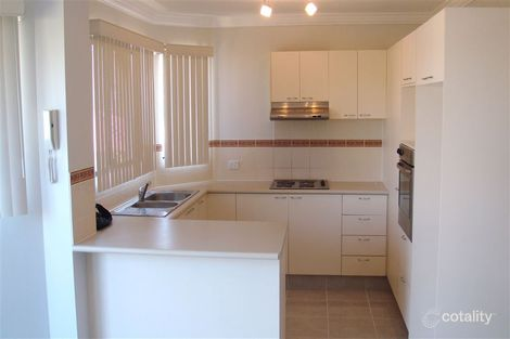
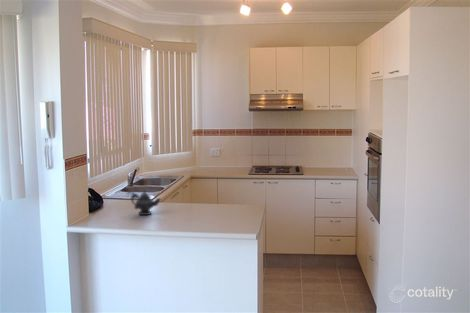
+ teapot (146, 201)
